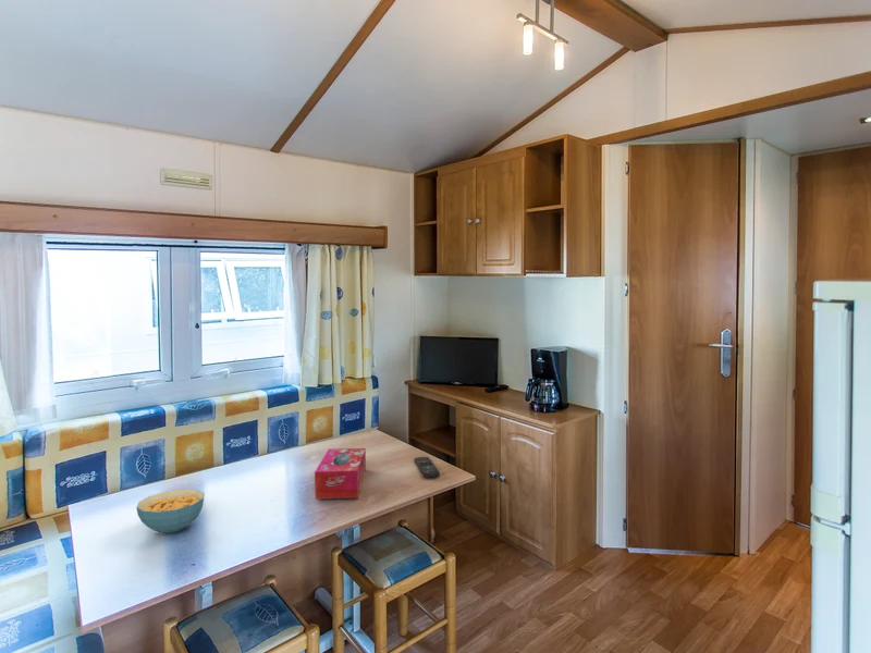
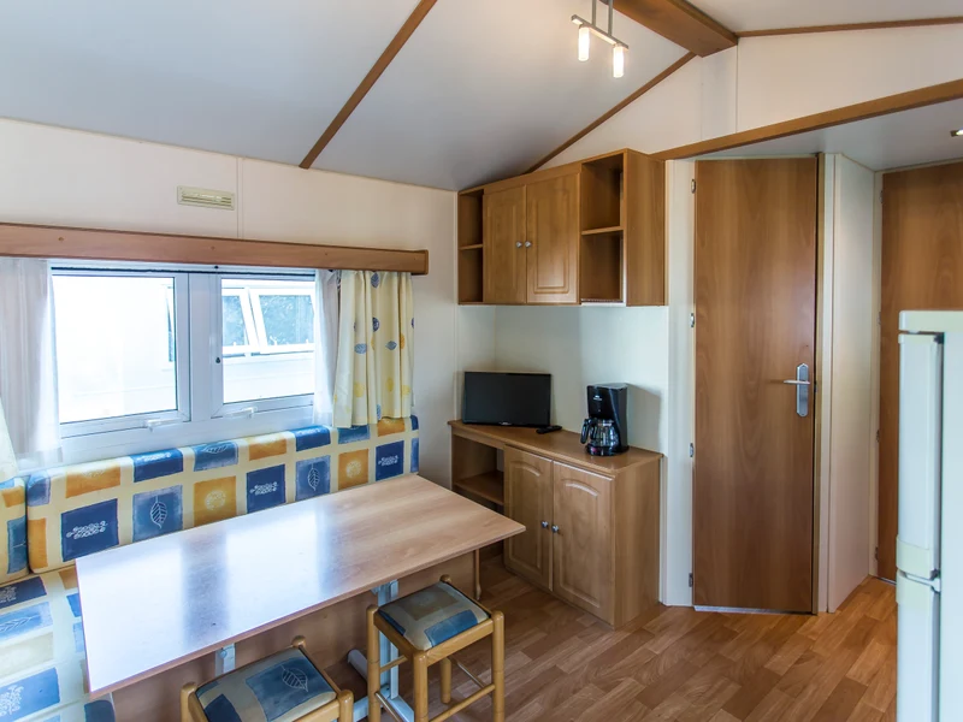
- remote control (426, 466)
- cereal bowl (172, 514)
- tissue box (342, 471)
